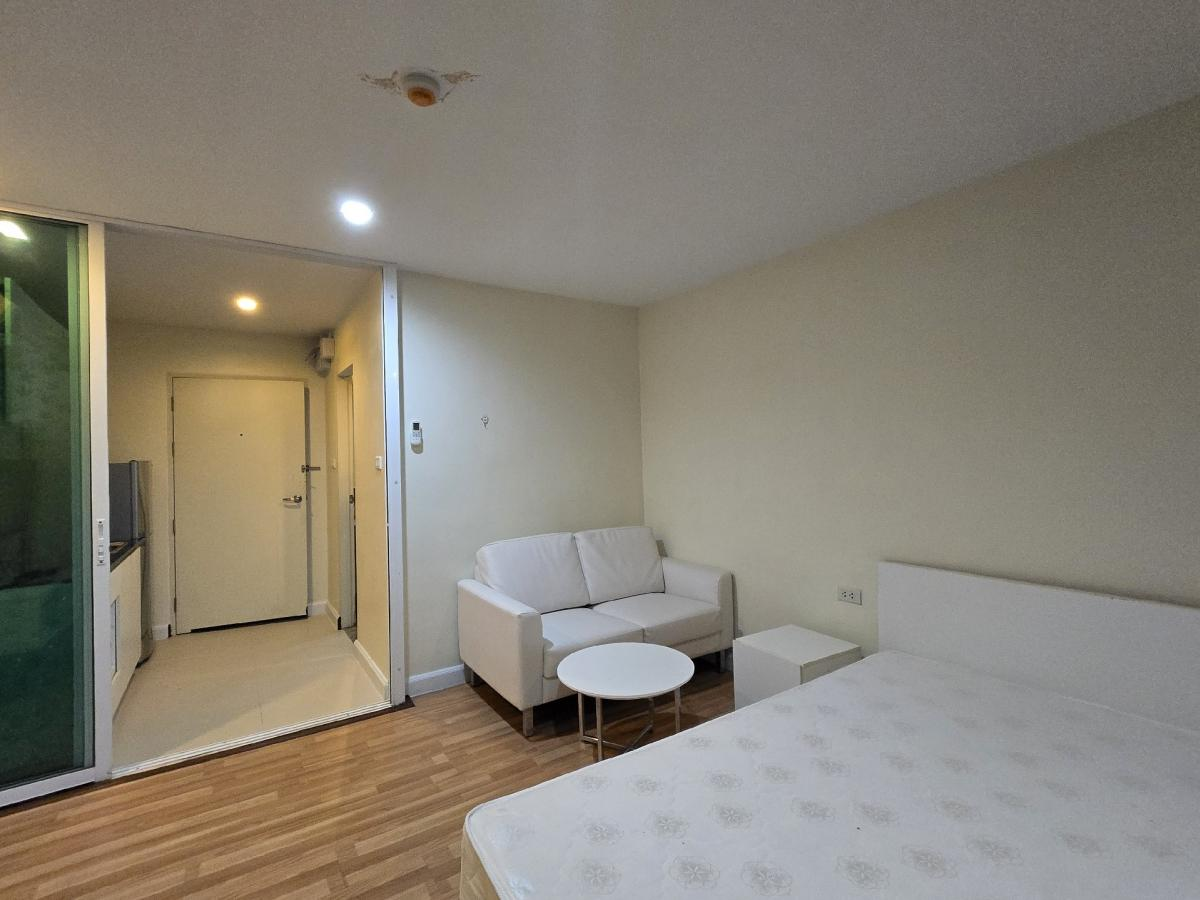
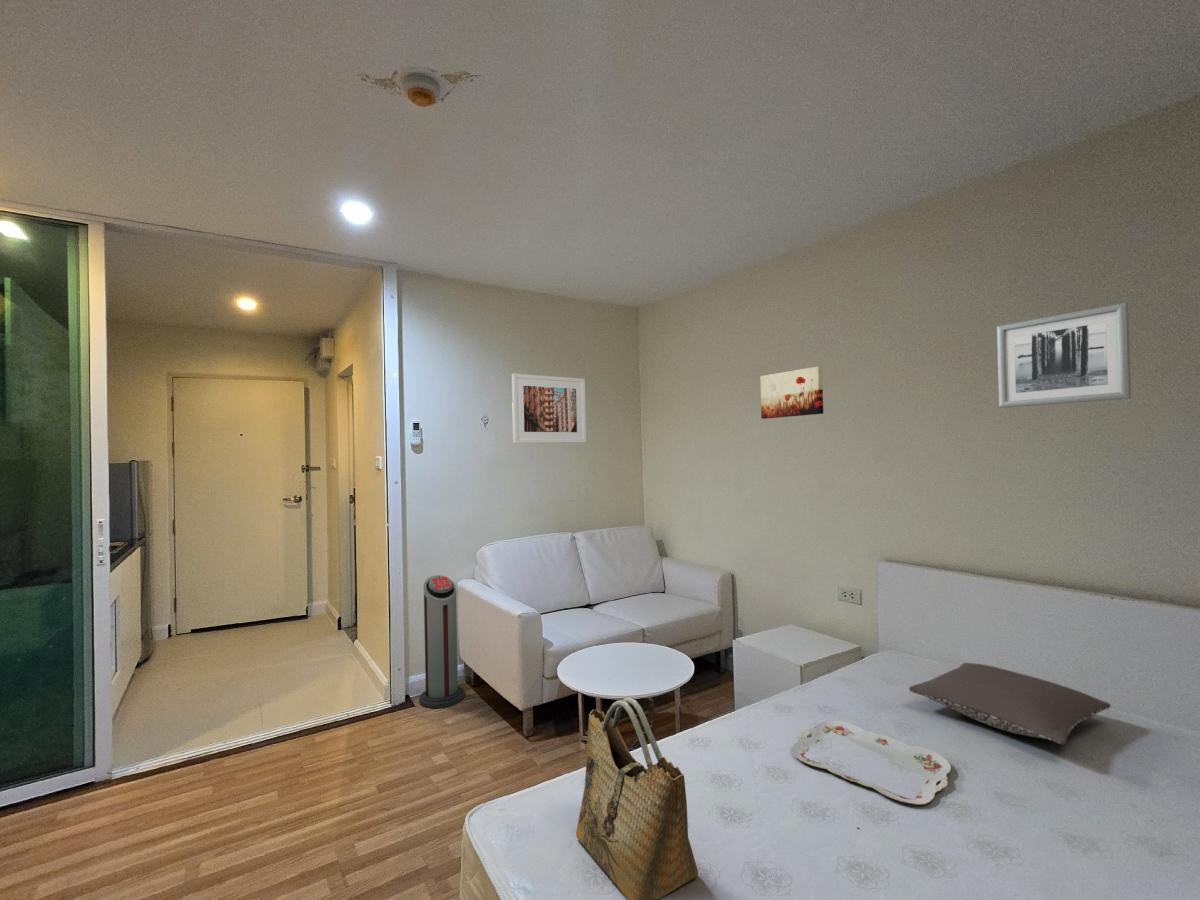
+ grocery bag (632, 779)
+ wall art (790, 393)
+ pillow (1005, 697)
+ wall art (1058, 359)
+ serving tray (871, 750)
+ air purifier (440, 637)
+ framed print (550, 409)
